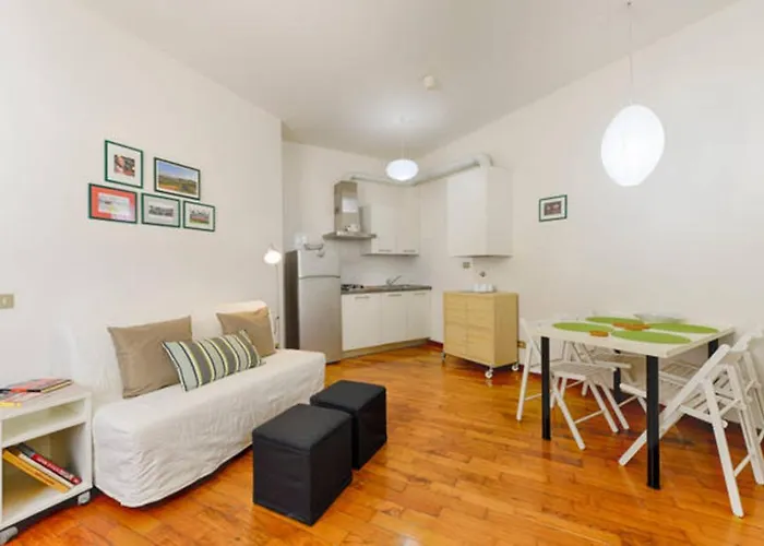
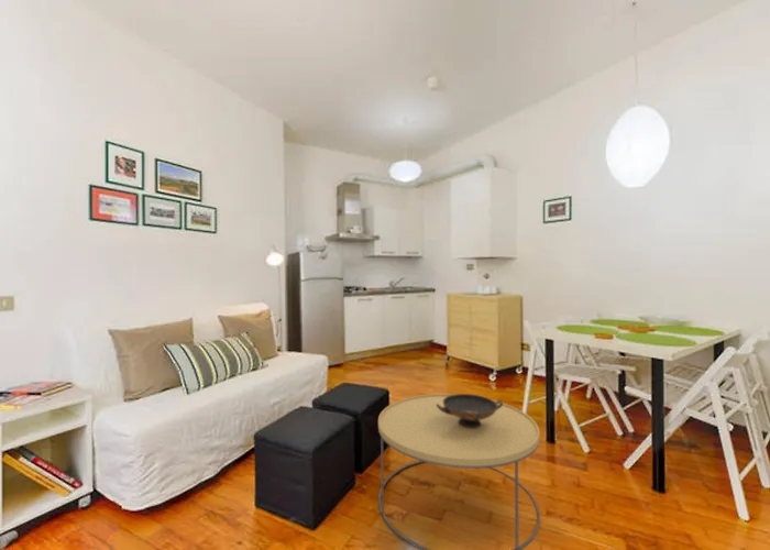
+ decorative bowl (470, 410)
+ coffee table (455, 459)
